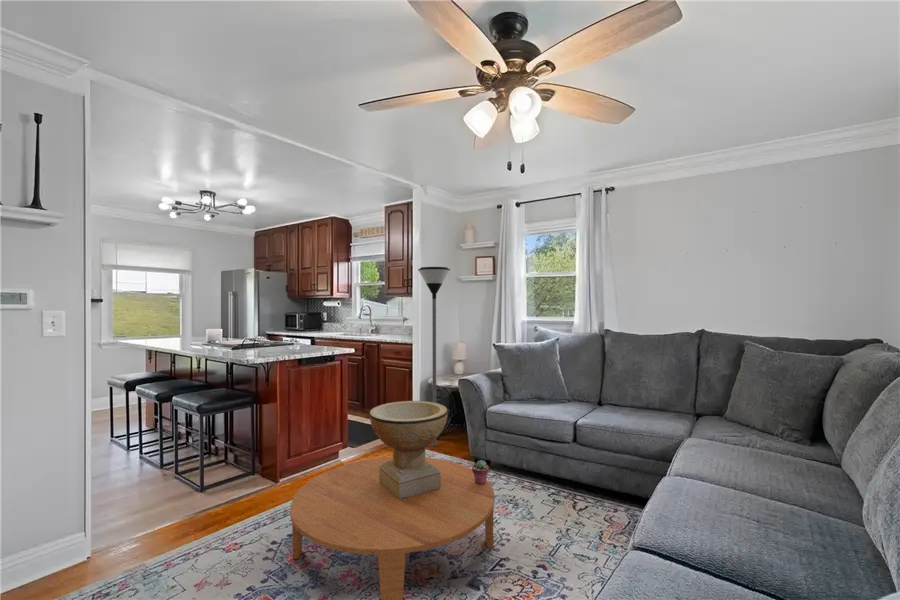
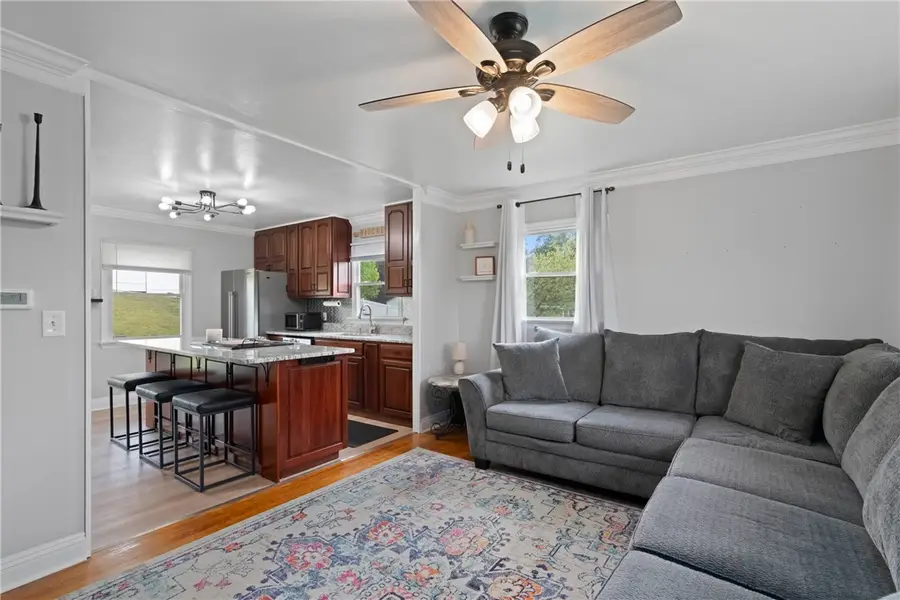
- floor lamp (434, 356)
- decorative bowl (408, 447)
- potted succulent (480, 470)
- coffee table (395, 520)
